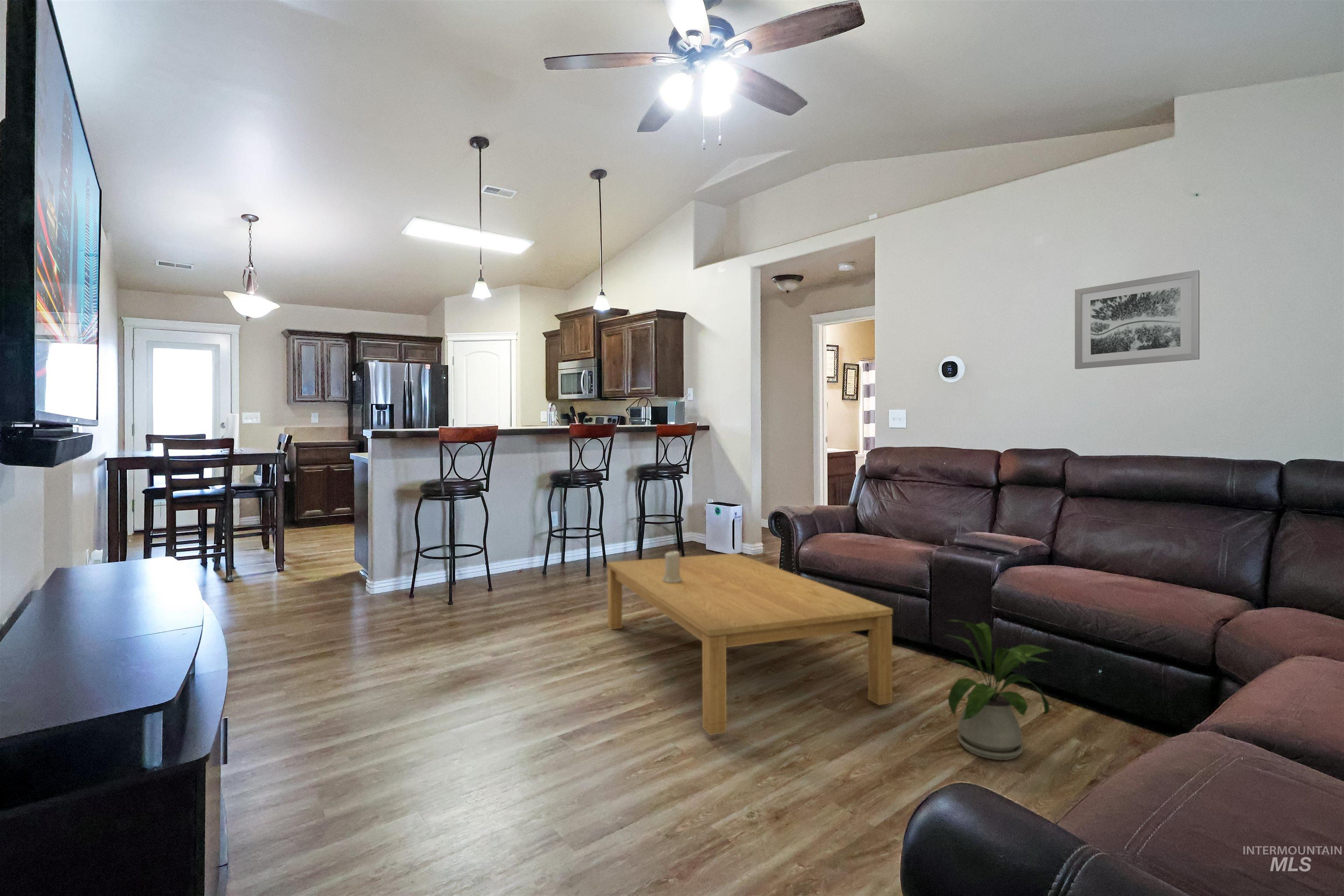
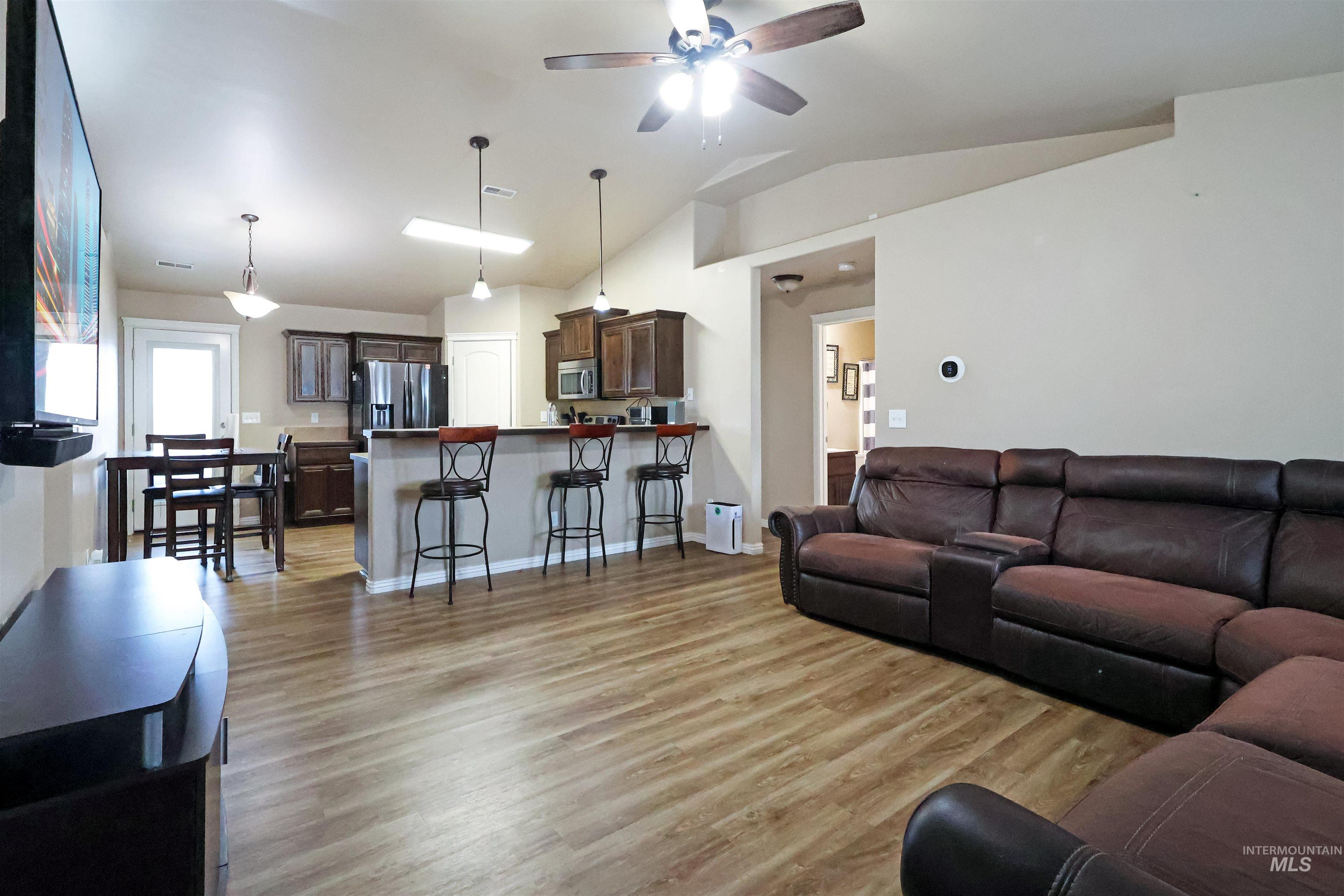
- coffee table (726, 620)
- candle (672, 565)
- house plant (1004, 683)
- wall art (1134, 322)
